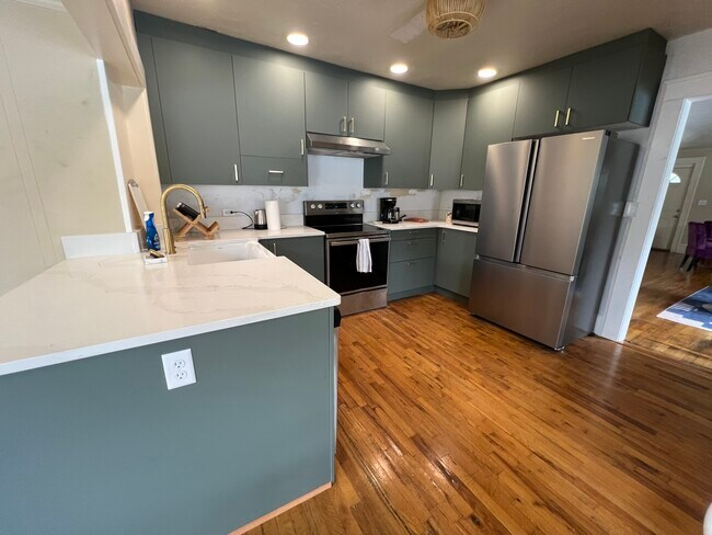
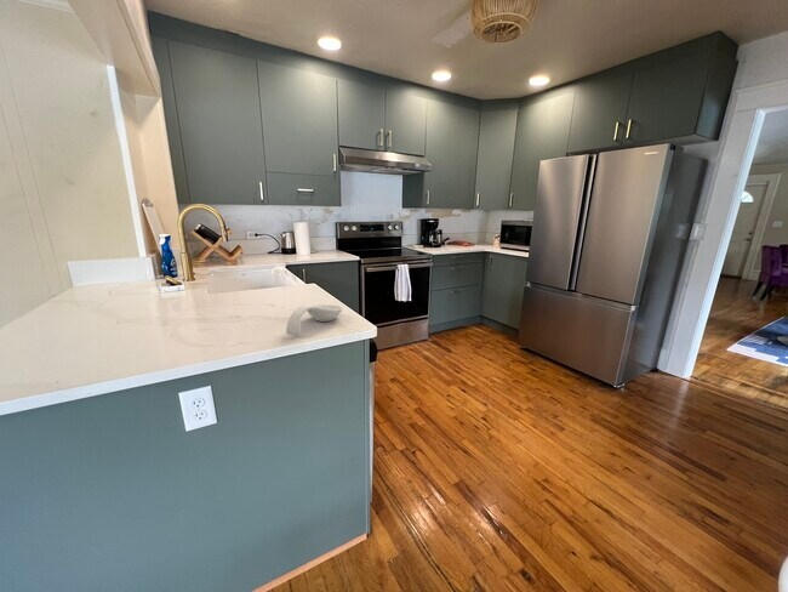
+ spoon rest (315, 313)
